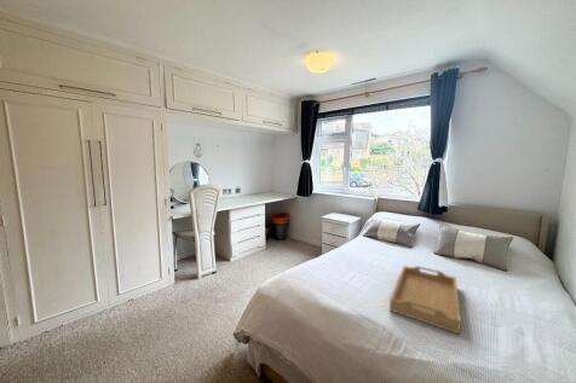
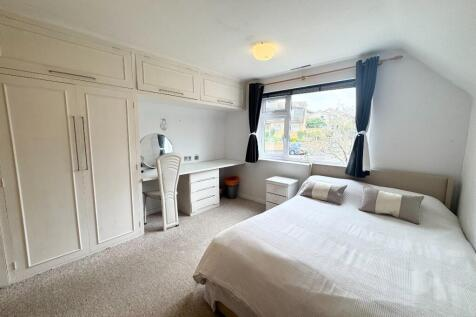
- serving tray (425, 290)
